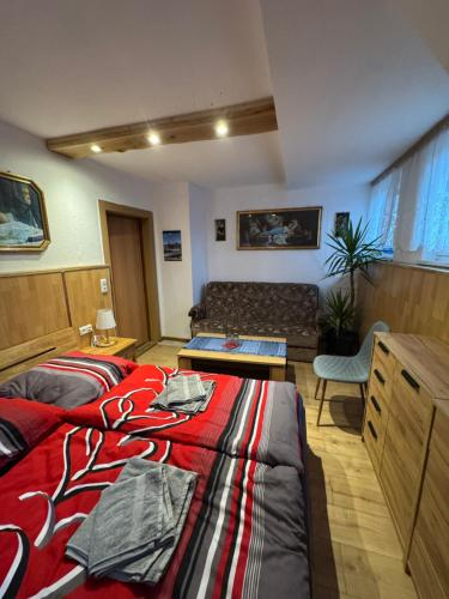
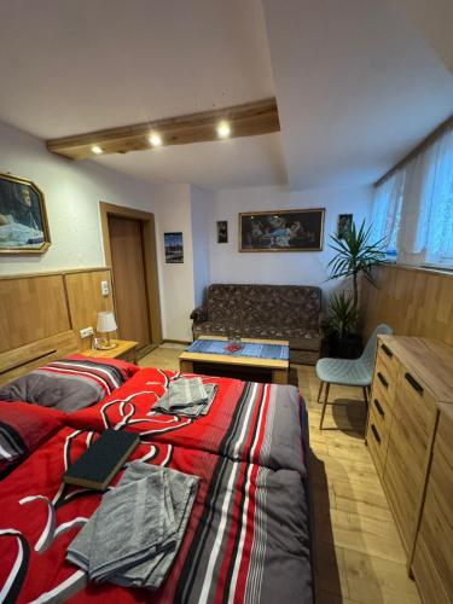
+ hardback book (105, 455)
